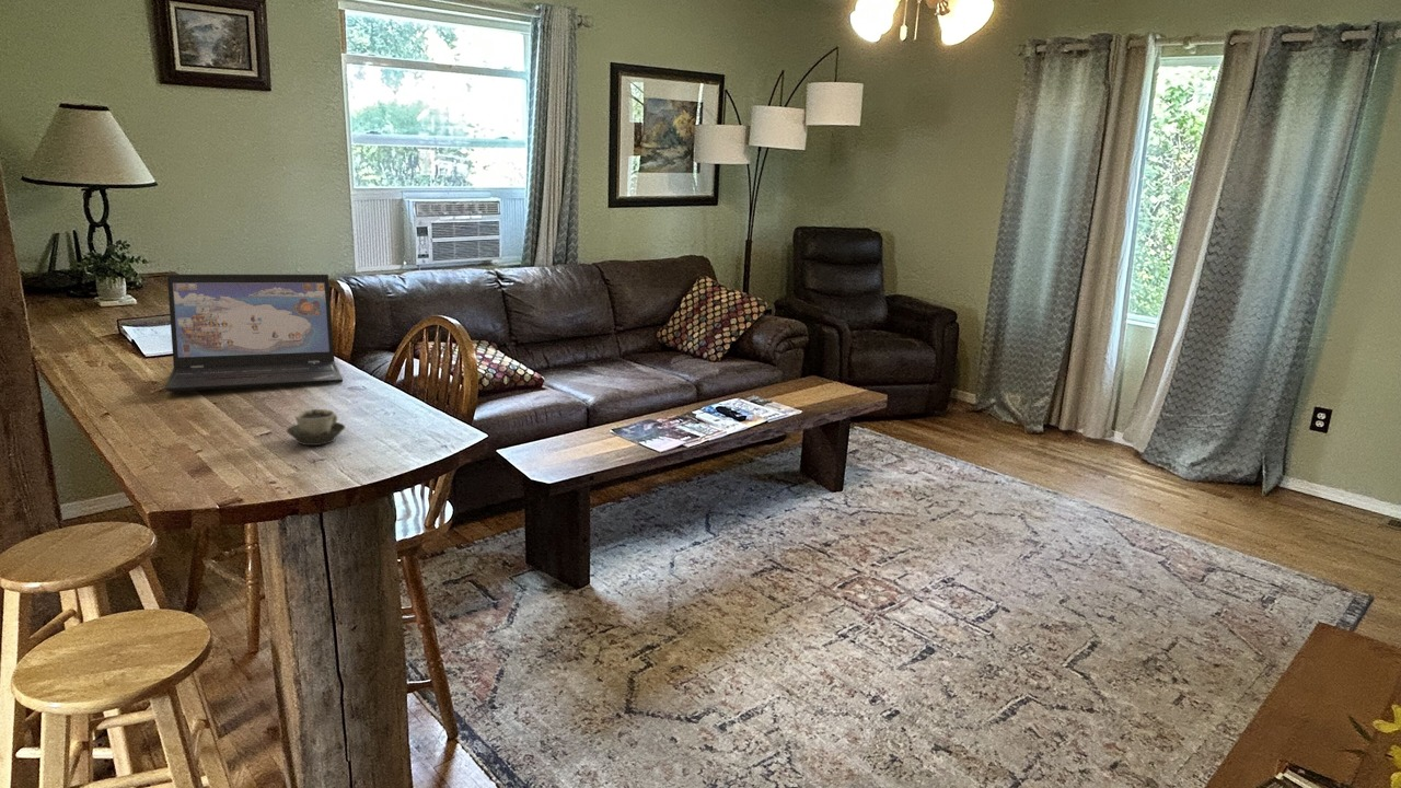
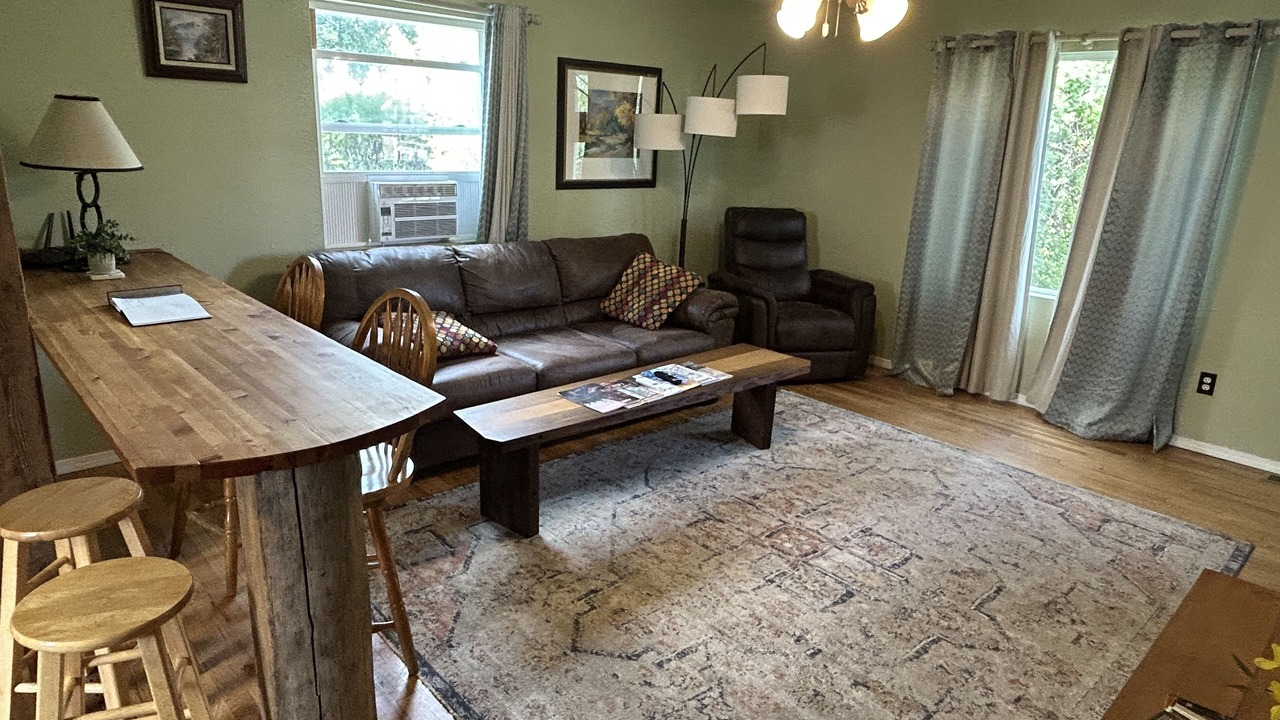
- laptop (254, 328)
- cup (315, 427)
